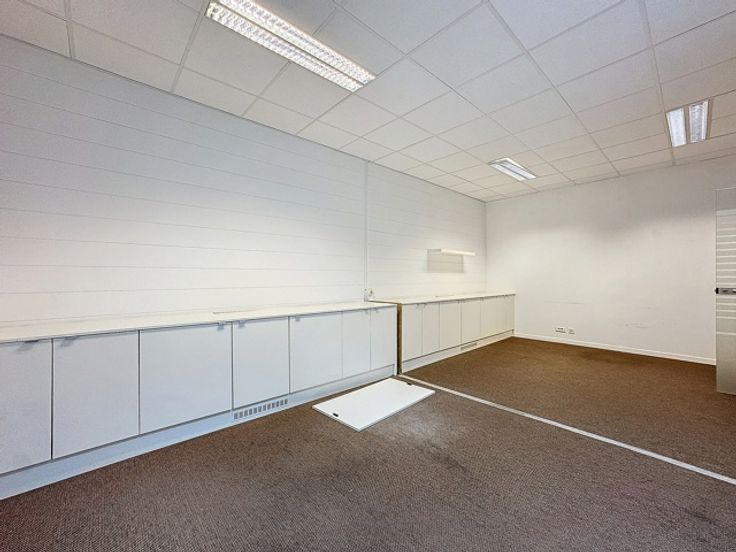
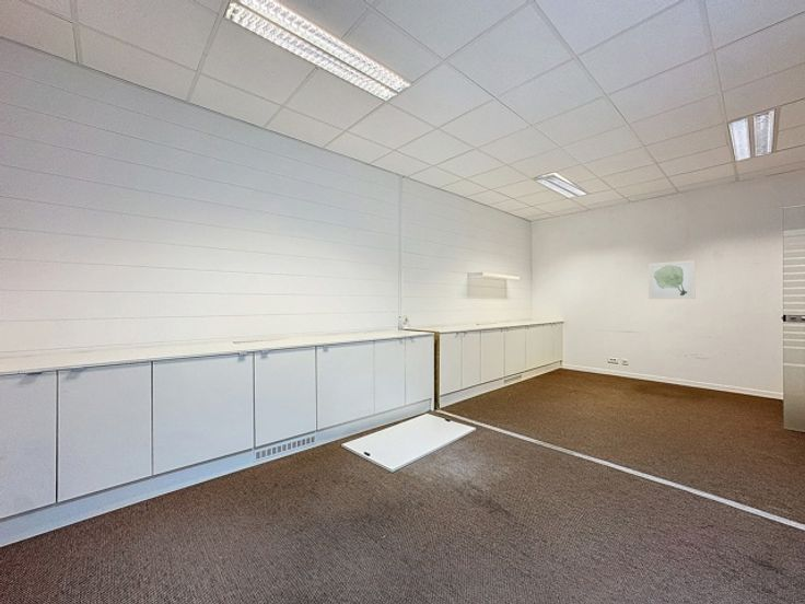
+ wall art (670, 280)
